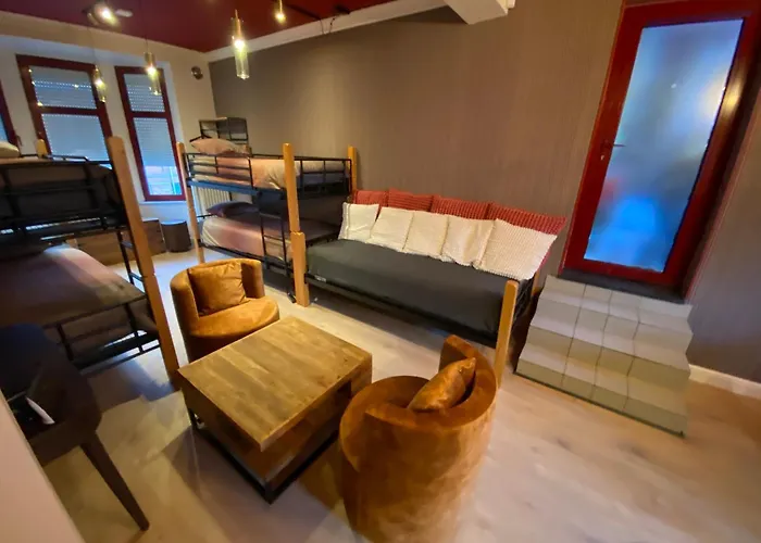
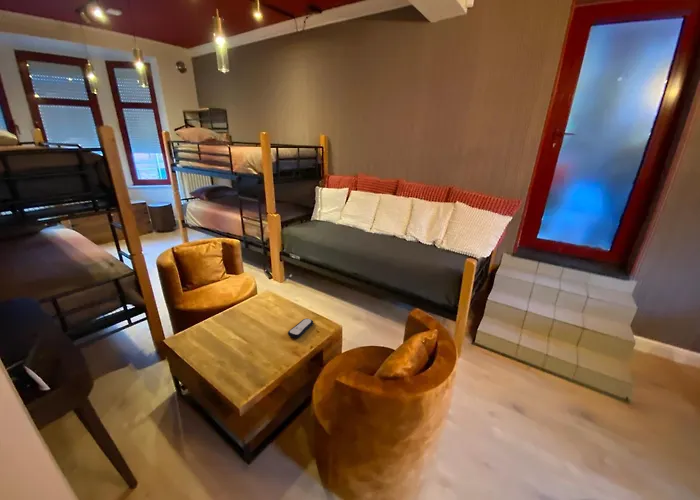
+ remote control (301, 327)
